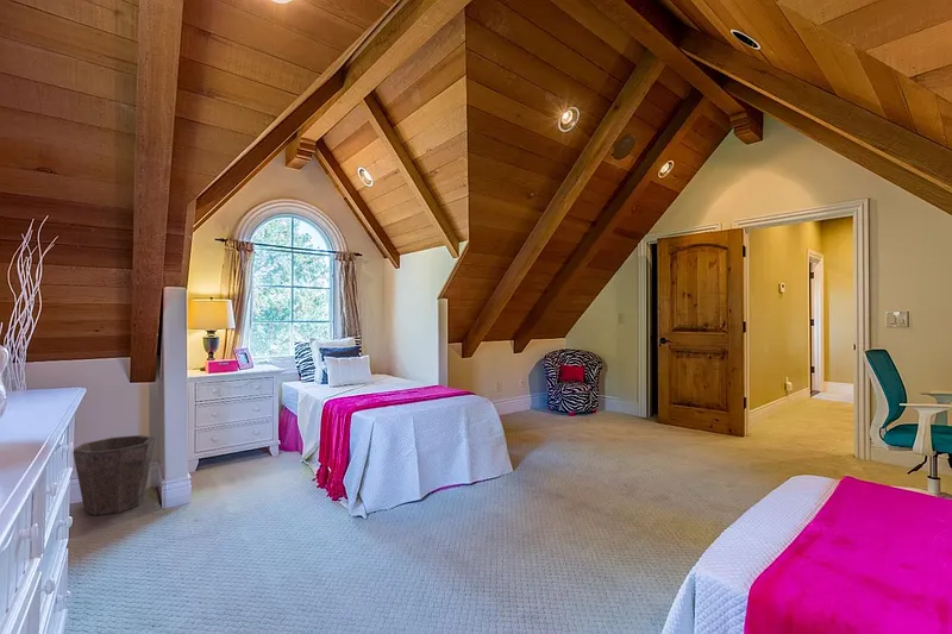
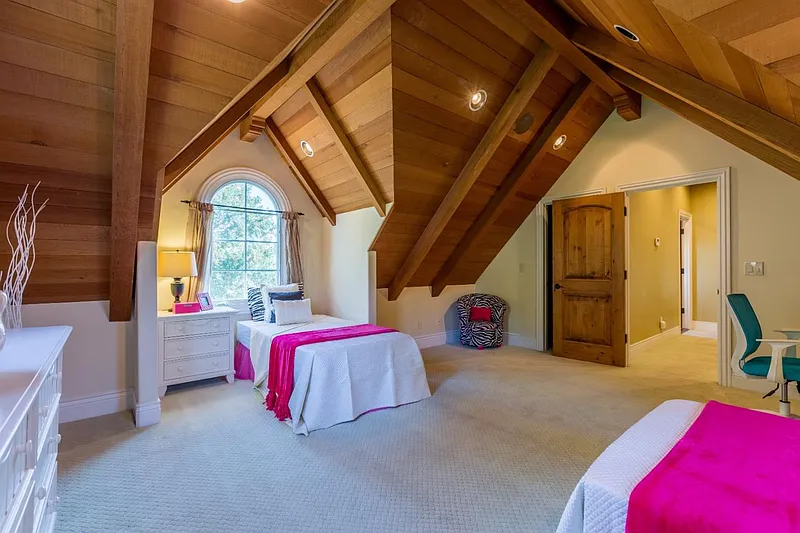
- waste bin (115, 473)
